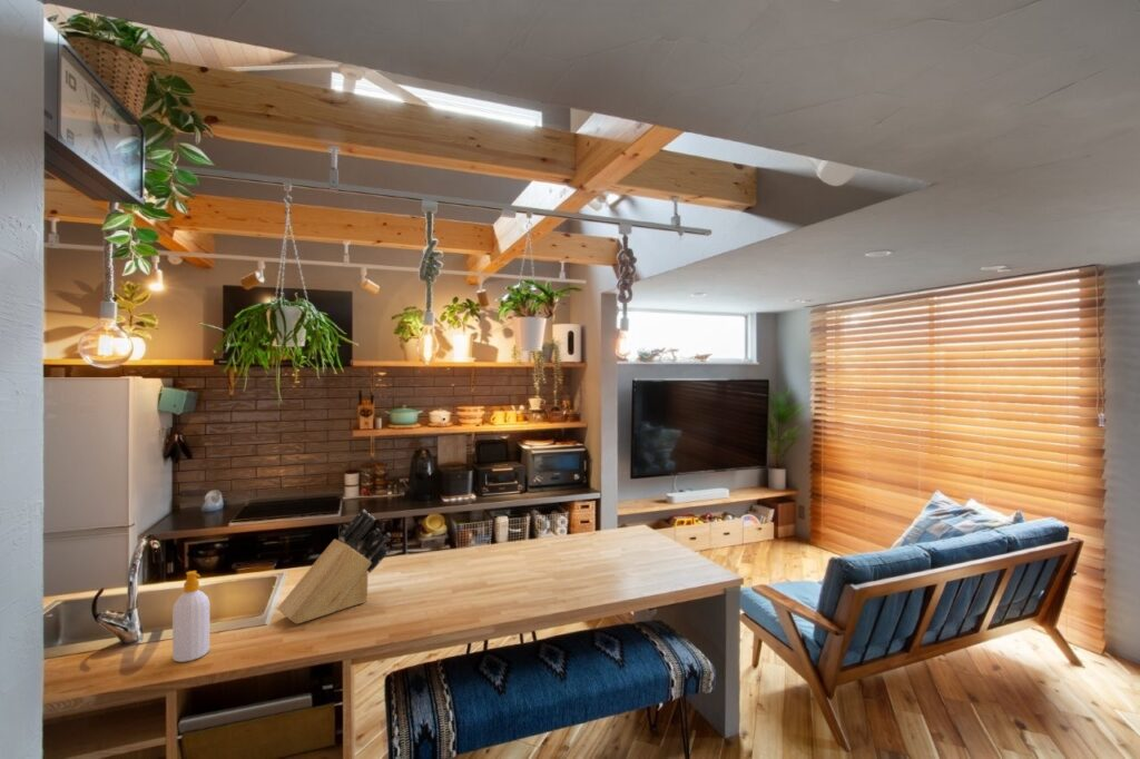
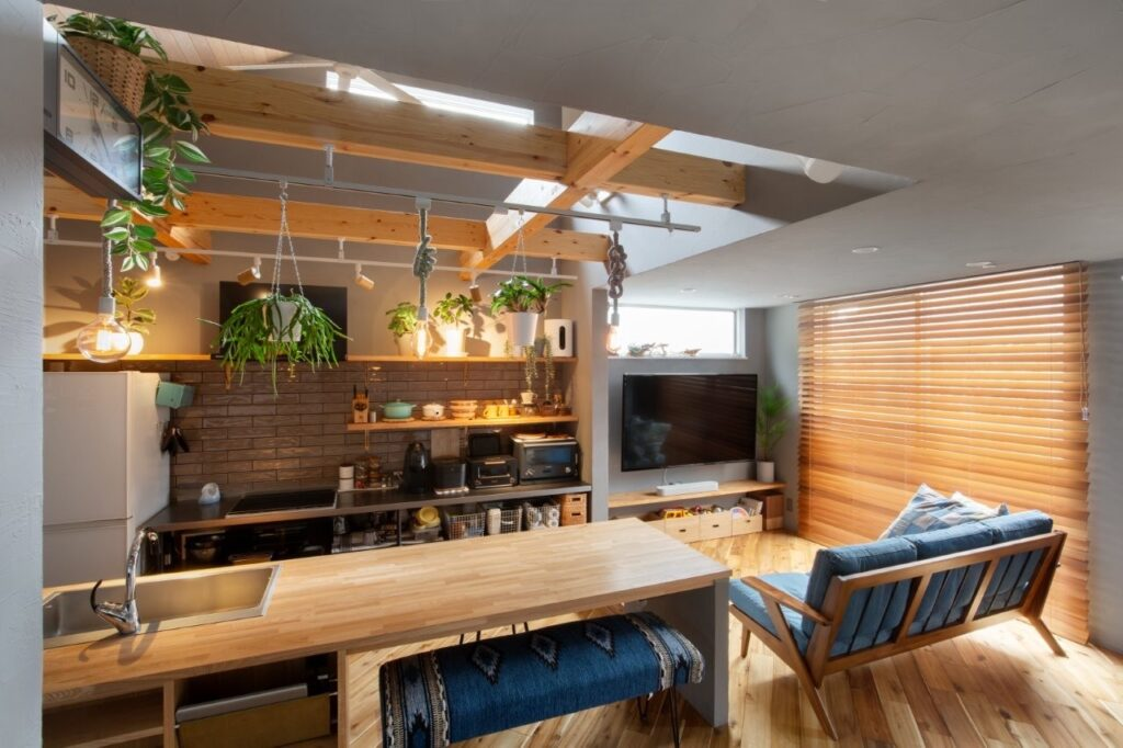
- knife block (337, 561)
- soap bottle (191, 613)
